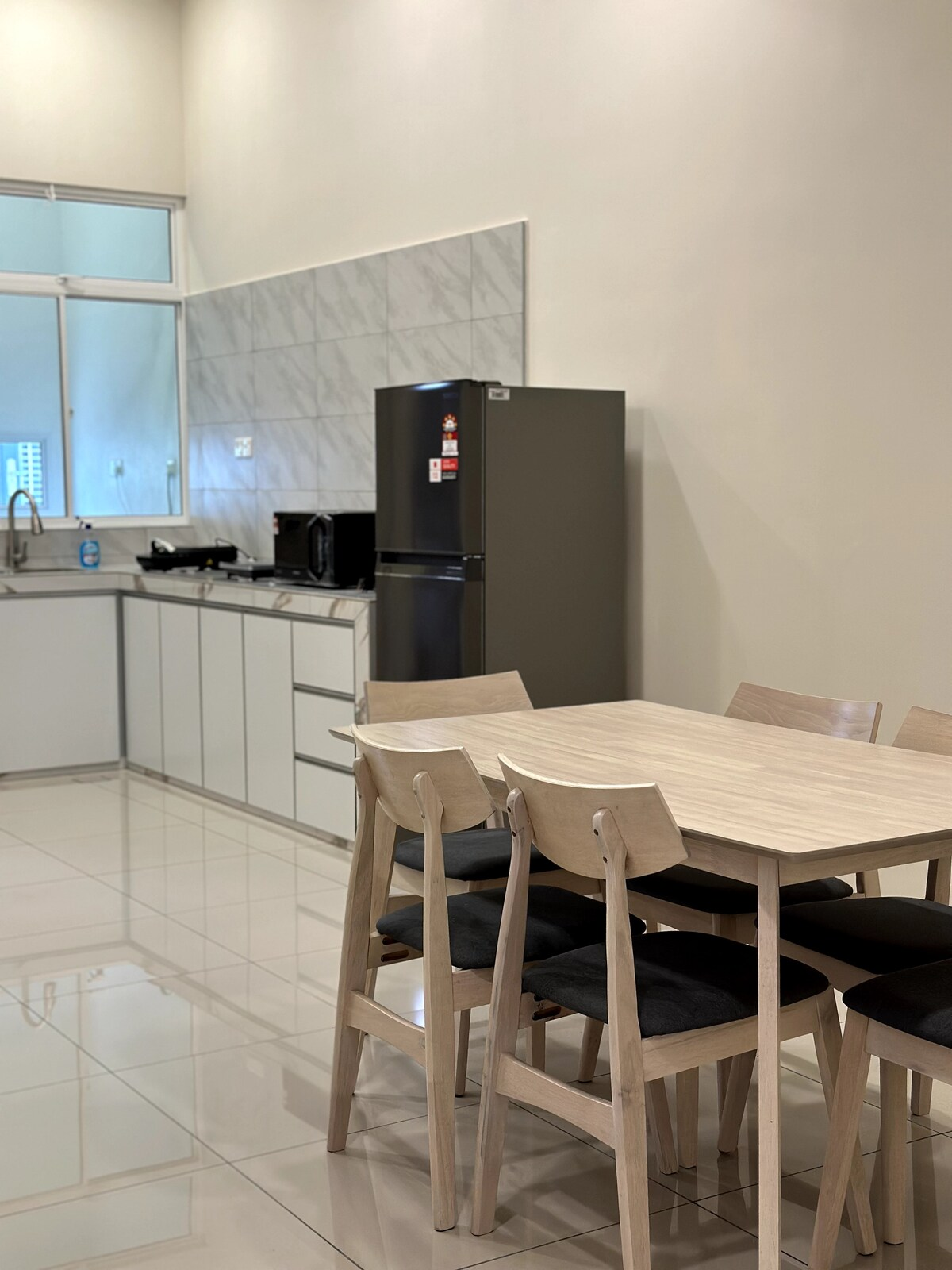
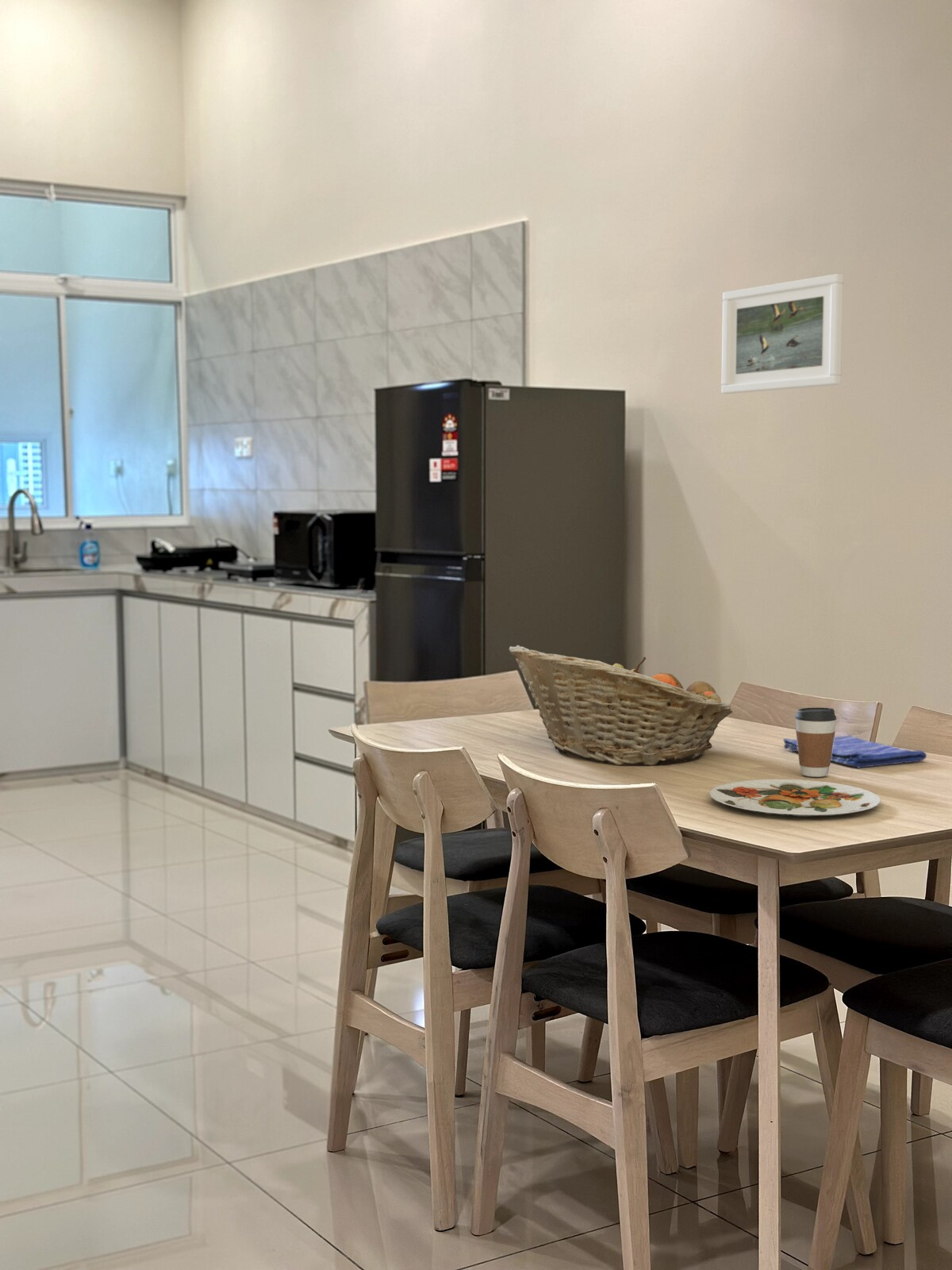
+ coffee cup (815, 741)
+ fruit basket (617, 698)
+ plate (793, 799)
+ dish towel (853, 748)
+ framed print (779, 337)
